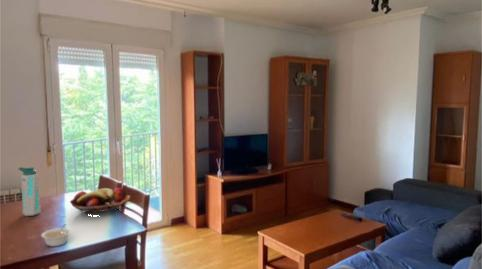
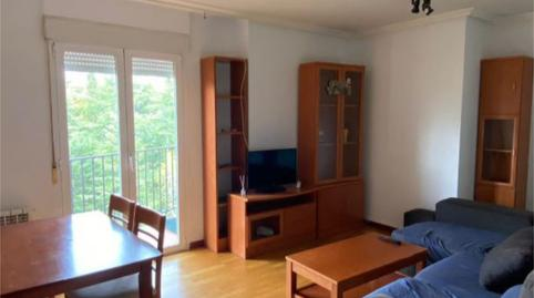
- fruit basket (102, 199)
- water bottle (29, 190)
- legume (56, 236)
